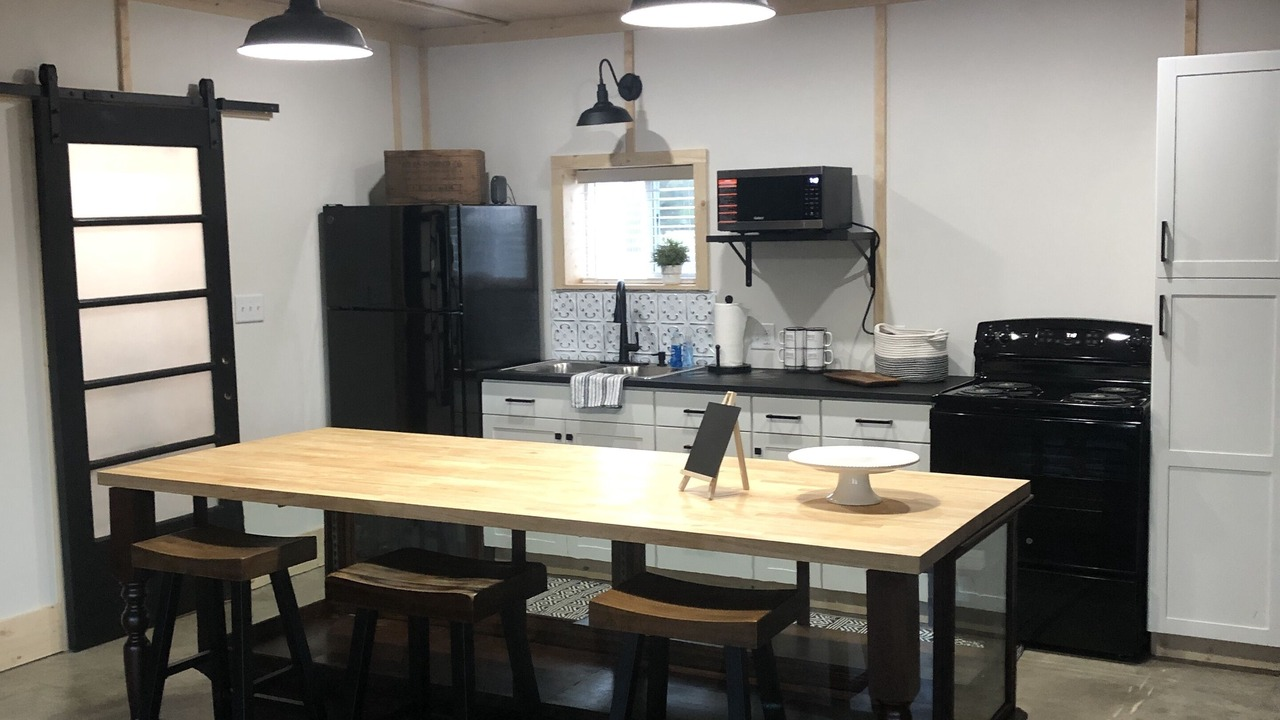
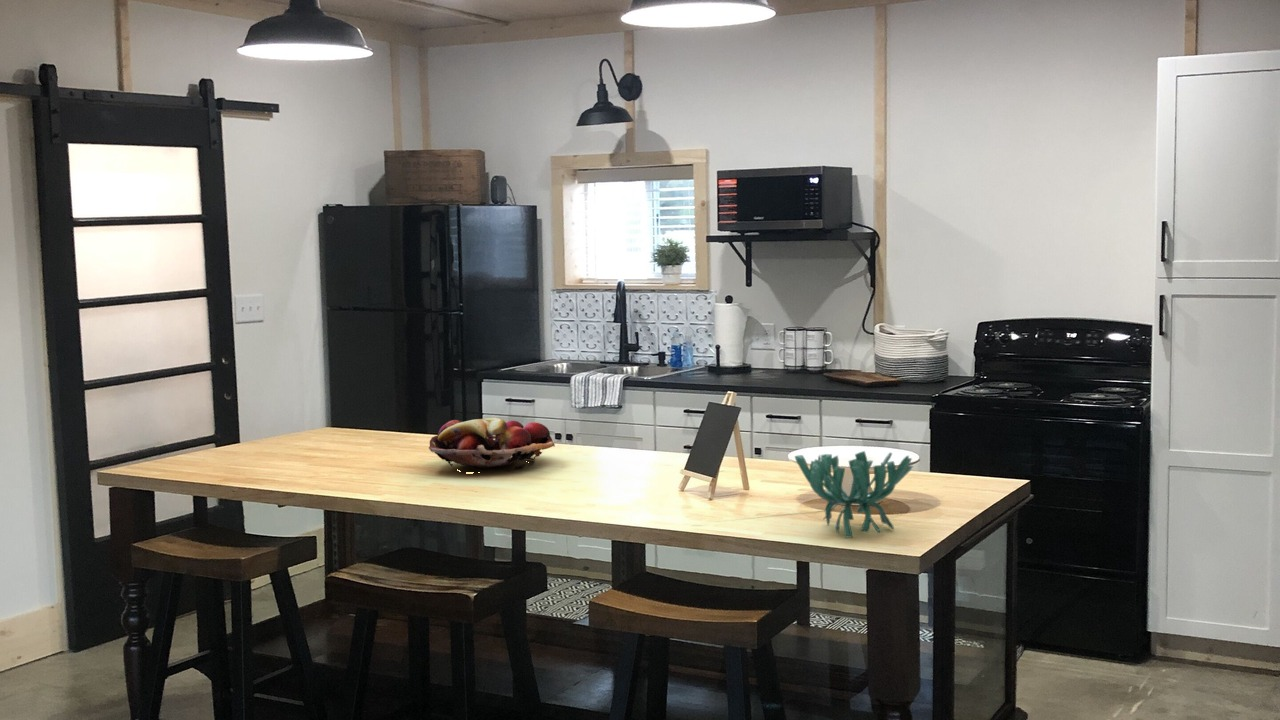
+ plant (851, 491)
+ fruit basket (491, 441)
